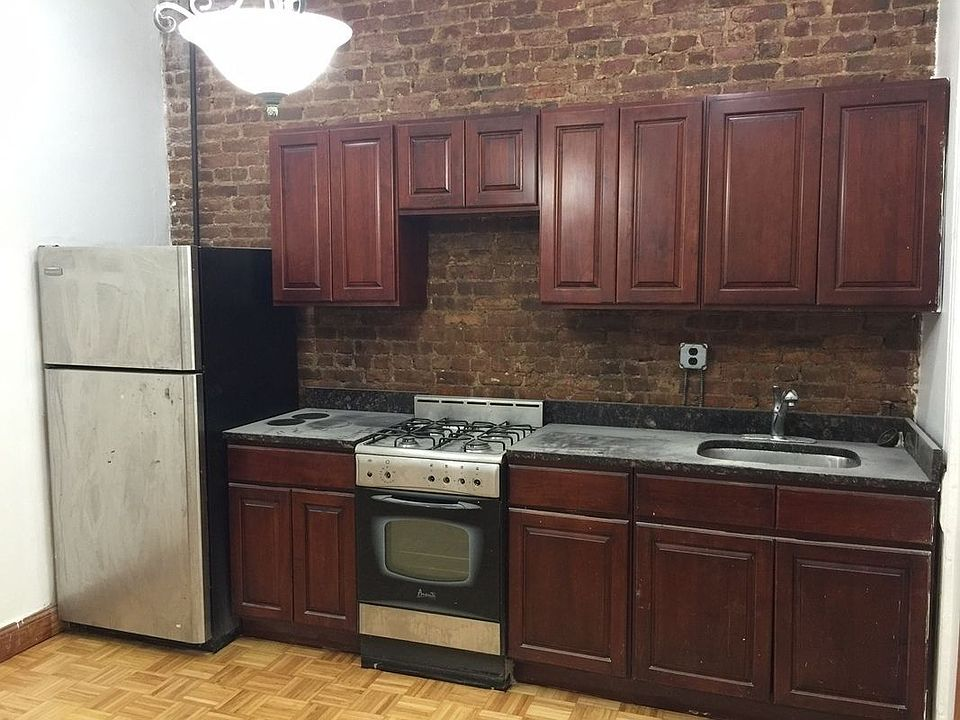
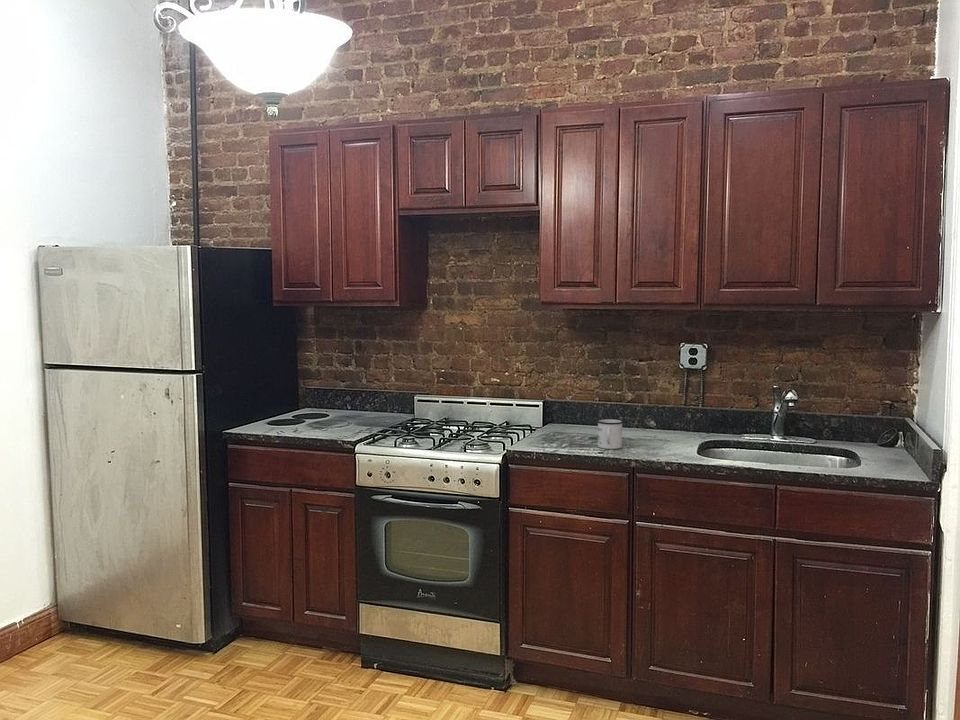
+ mug (609, 434)
